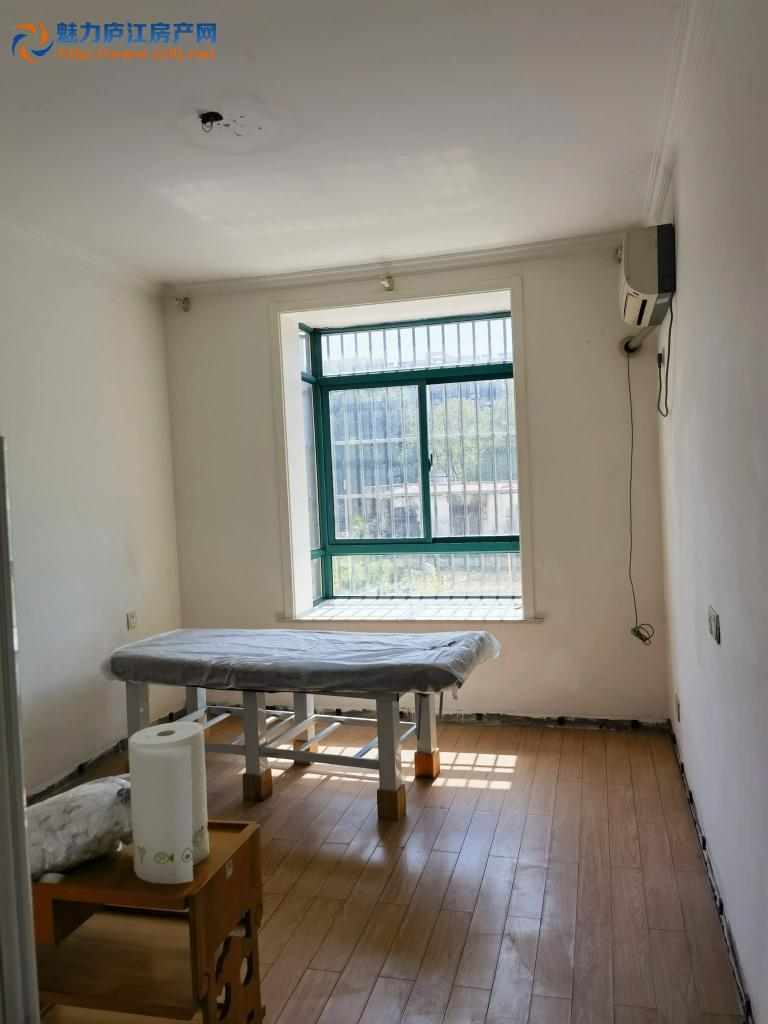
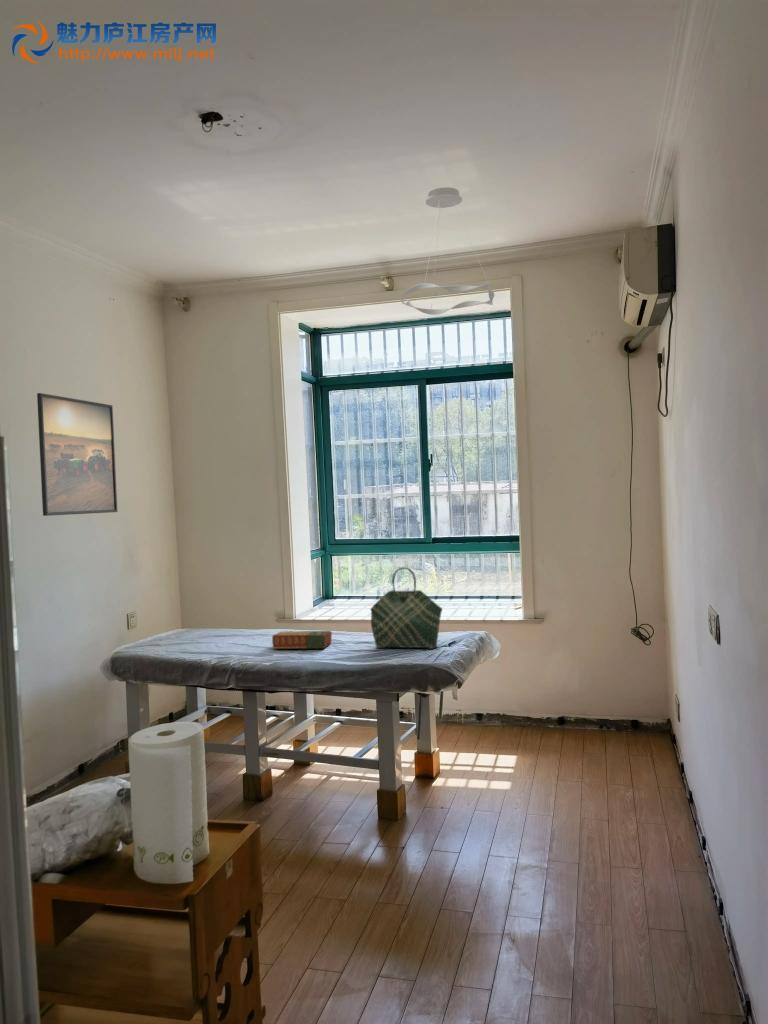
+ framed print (80, 456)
+ tote bag (405, 607)
+ book (302, 639)
+ ceiling light (436, 248)
